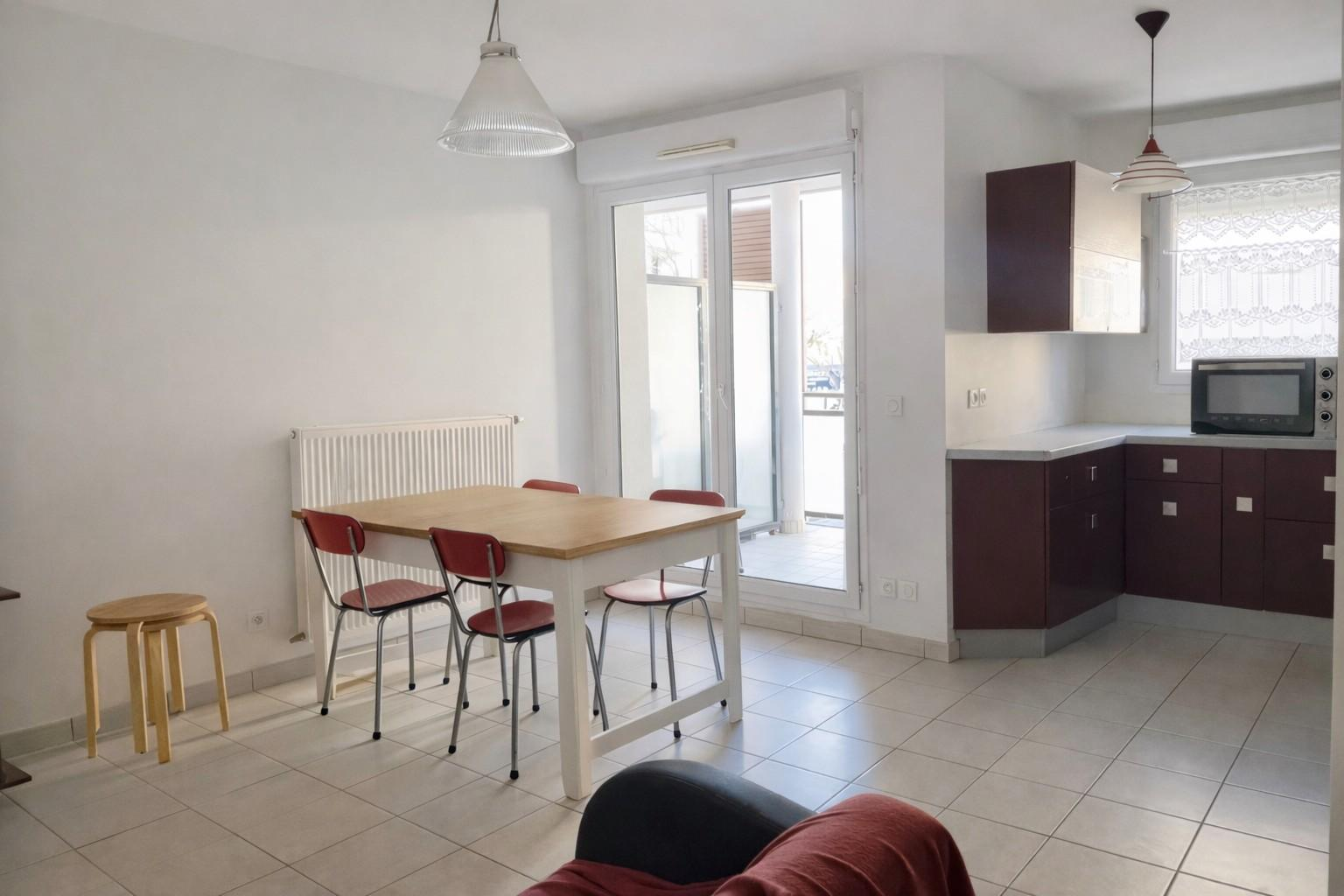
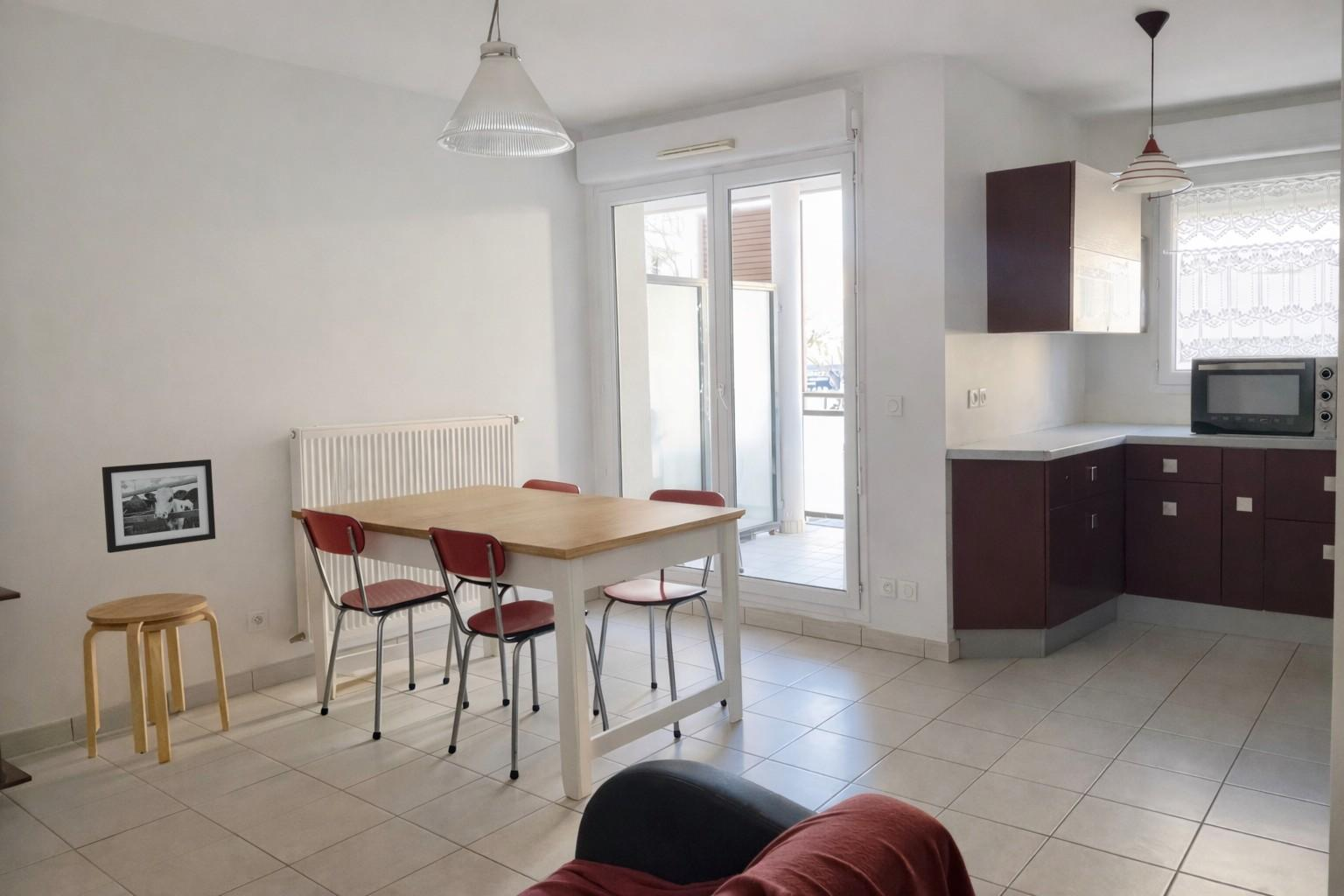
+ picture frame (161, 504)
